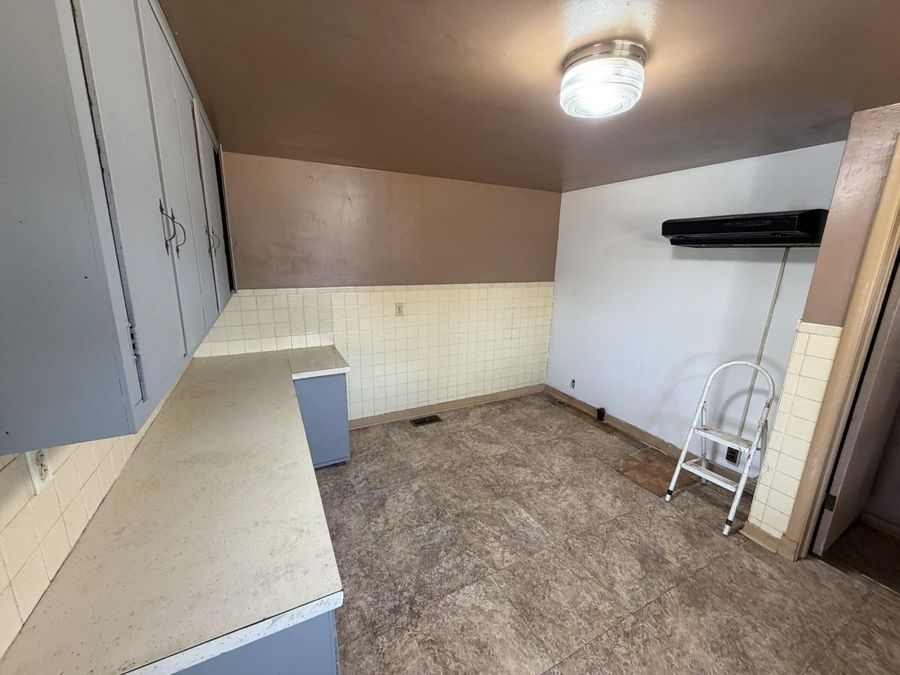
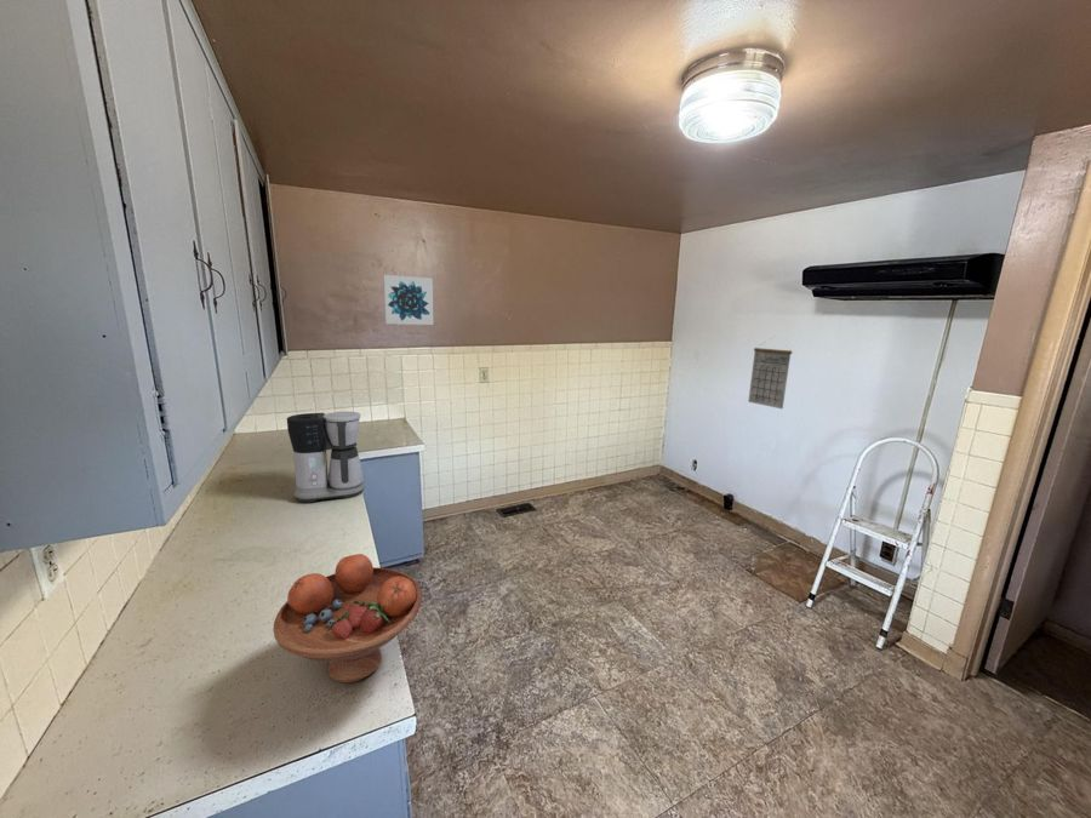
+ calendar (769, 371)
+ coffee maker (325, 456)
+ fruit bowl (353, 623)
+ wall art (409, 301)
